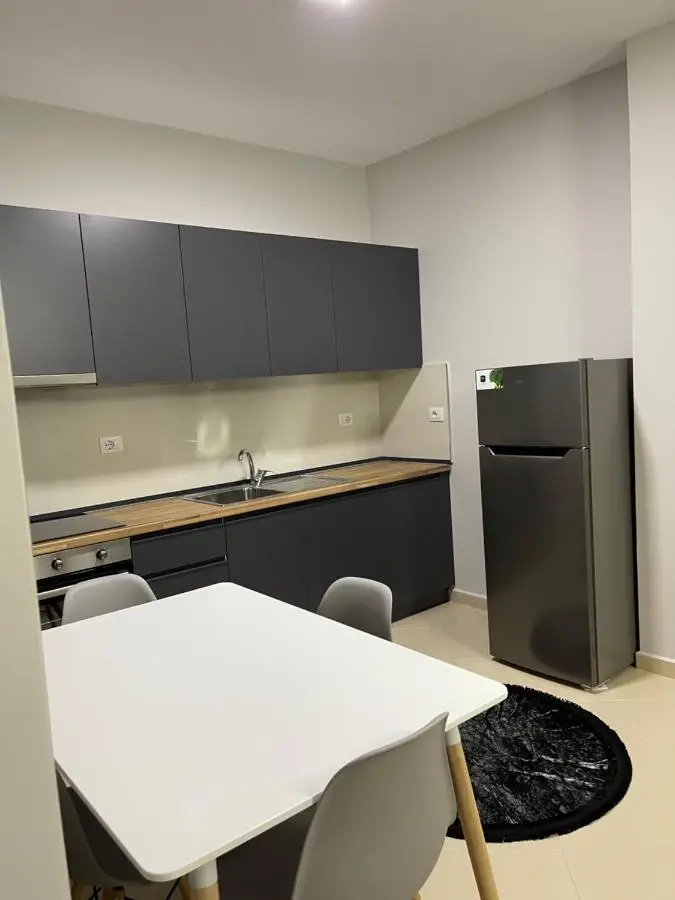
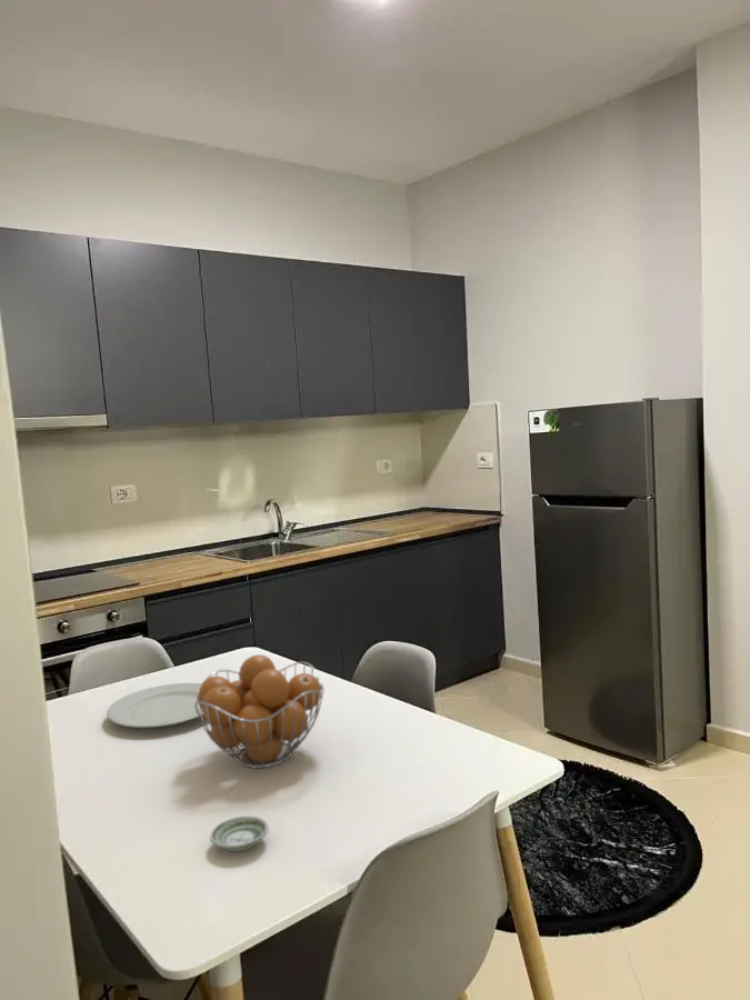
+ fruit basket (260, 709)
+ chinaware (166, 708)
+ saucer (239, 837)
